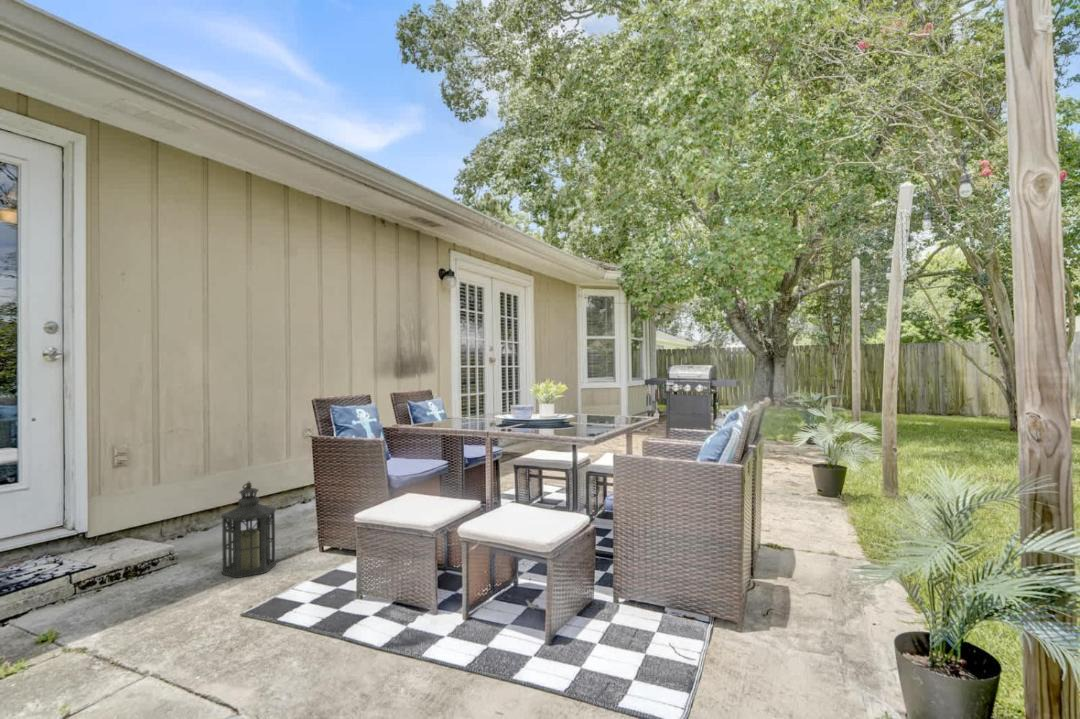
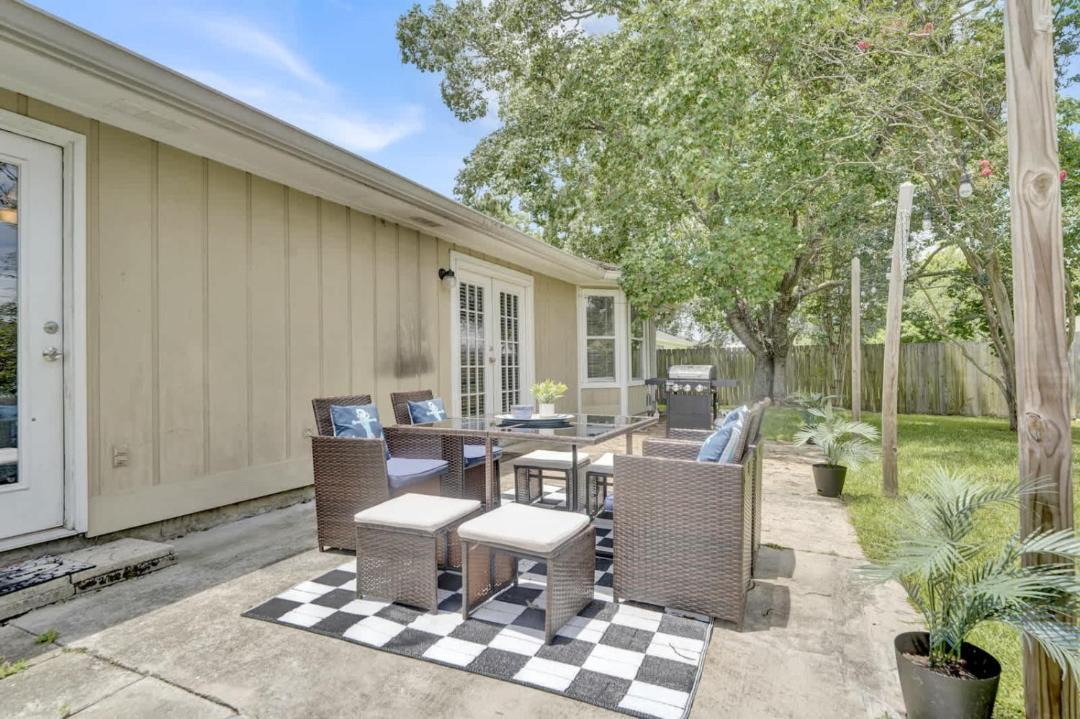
- lantern (250, 524)
